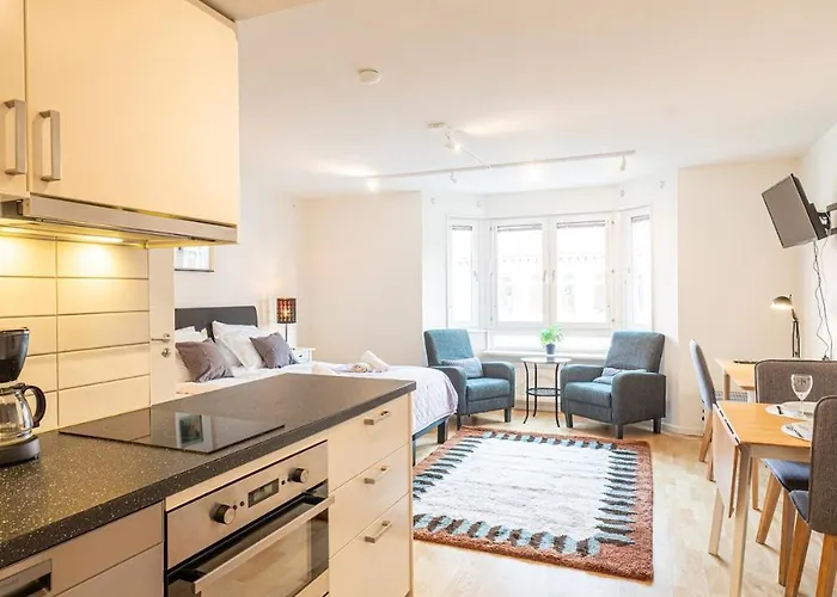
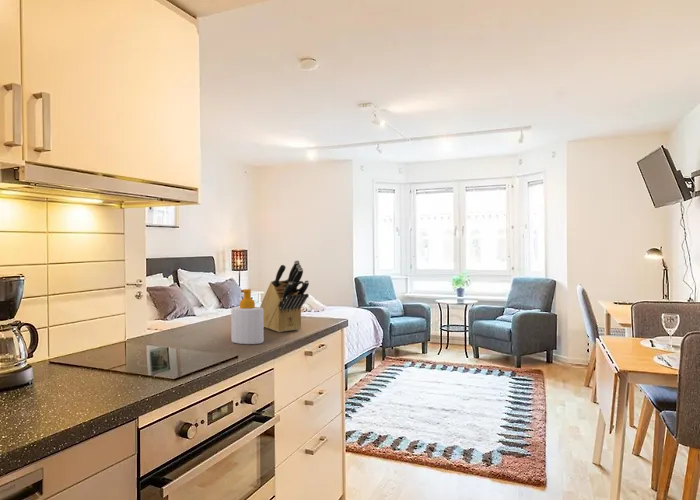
+ soap bottle (247, 315)
+ knife block (281, 294)
